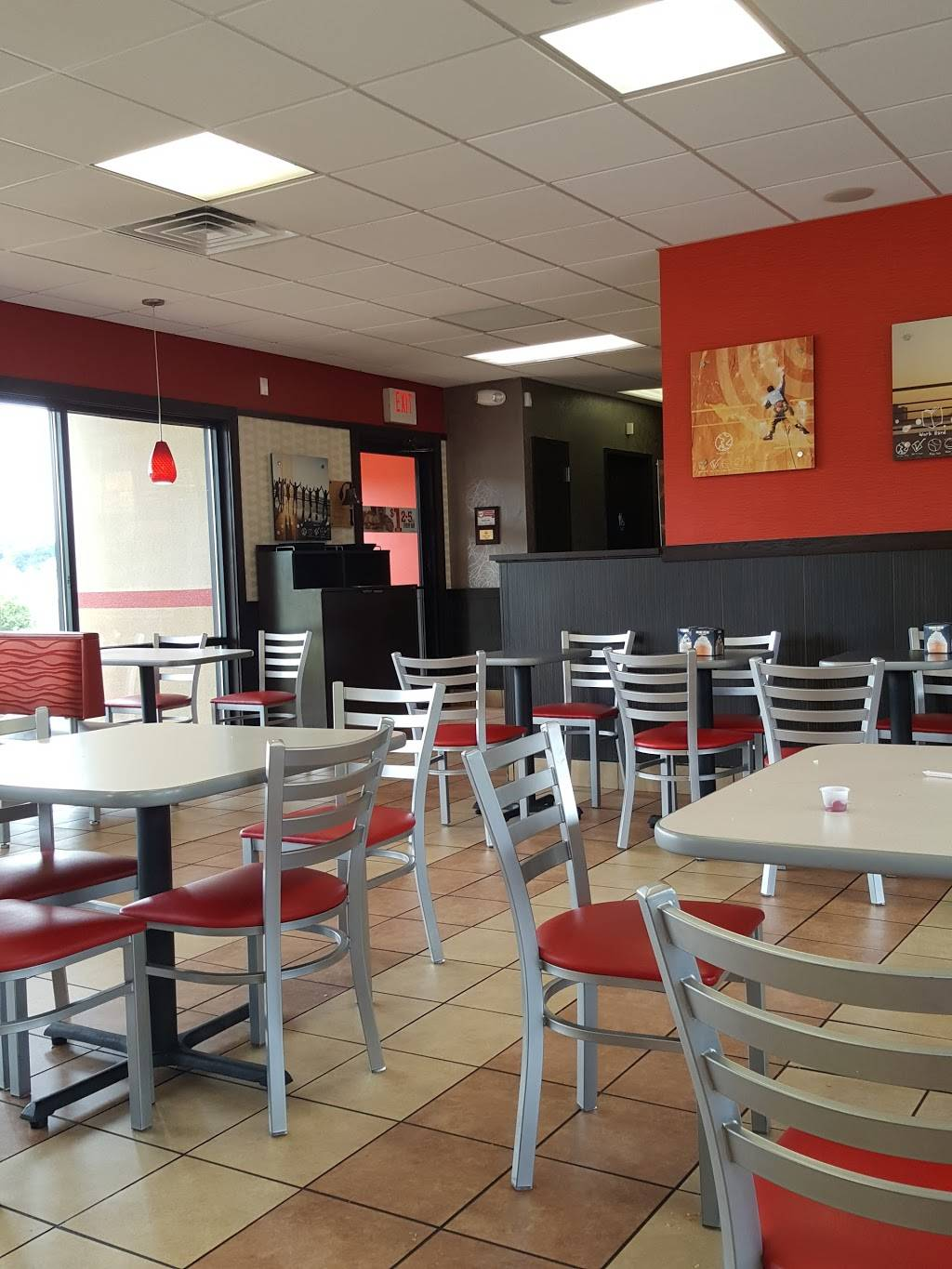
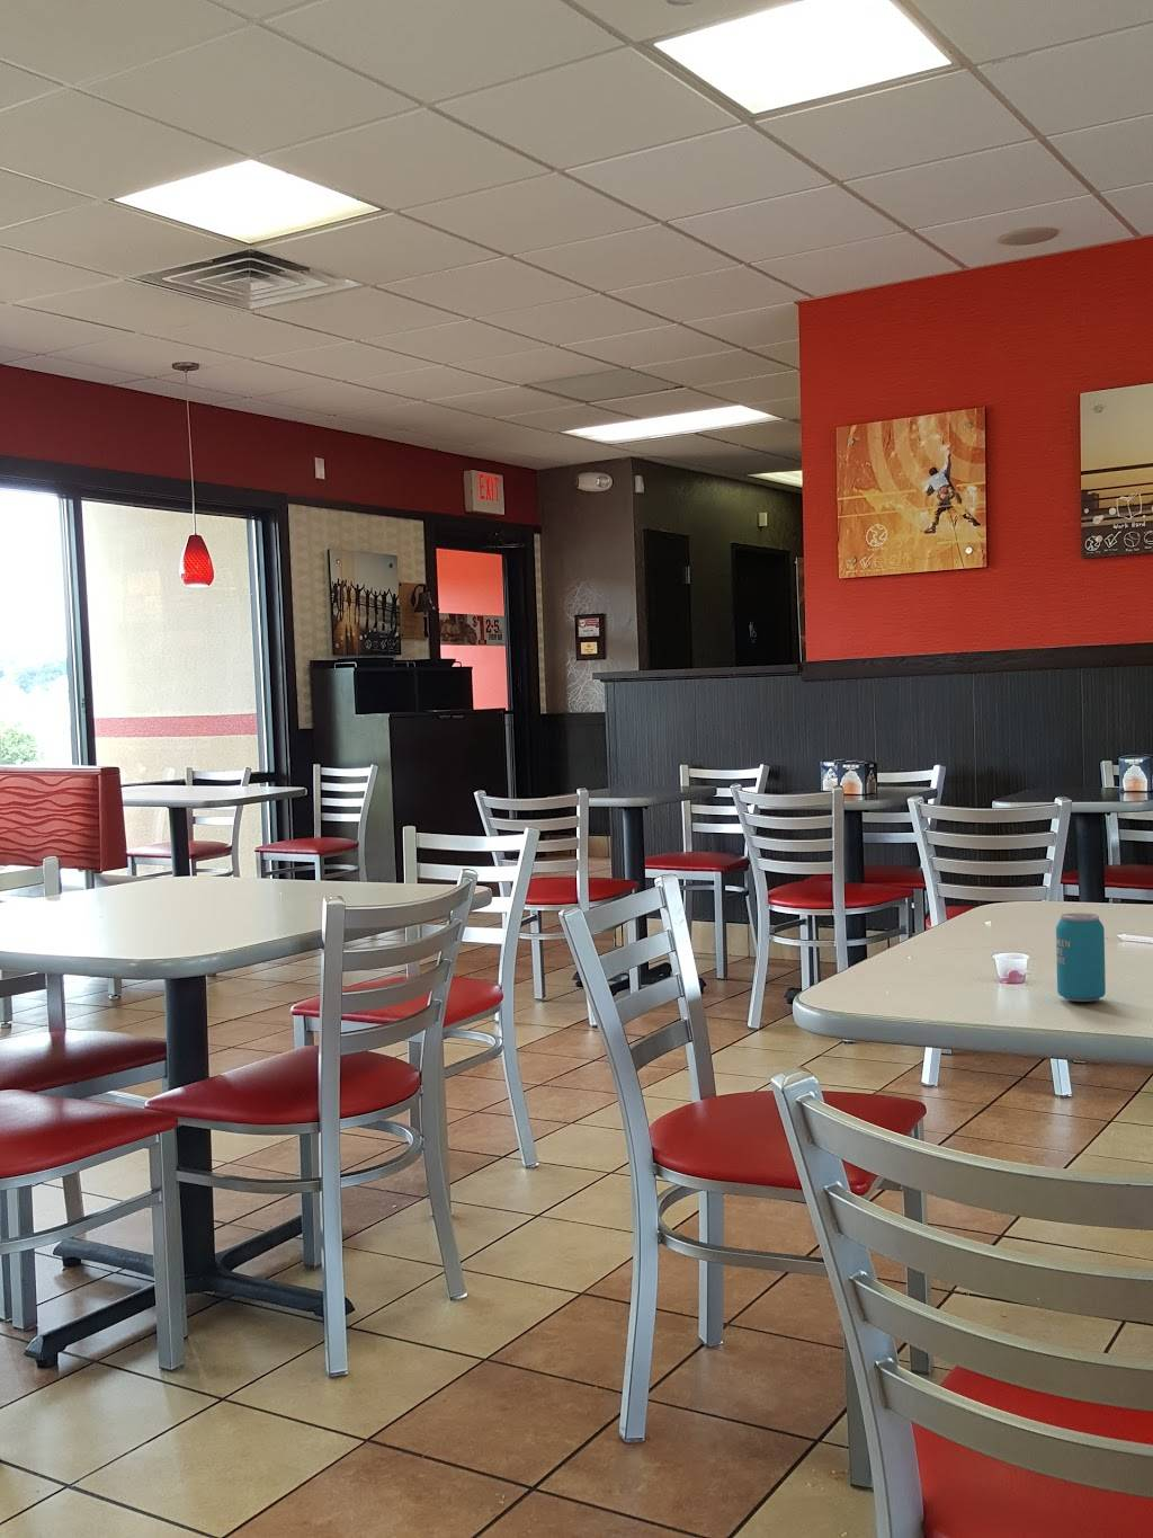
+ beverage can (1080, 956)
